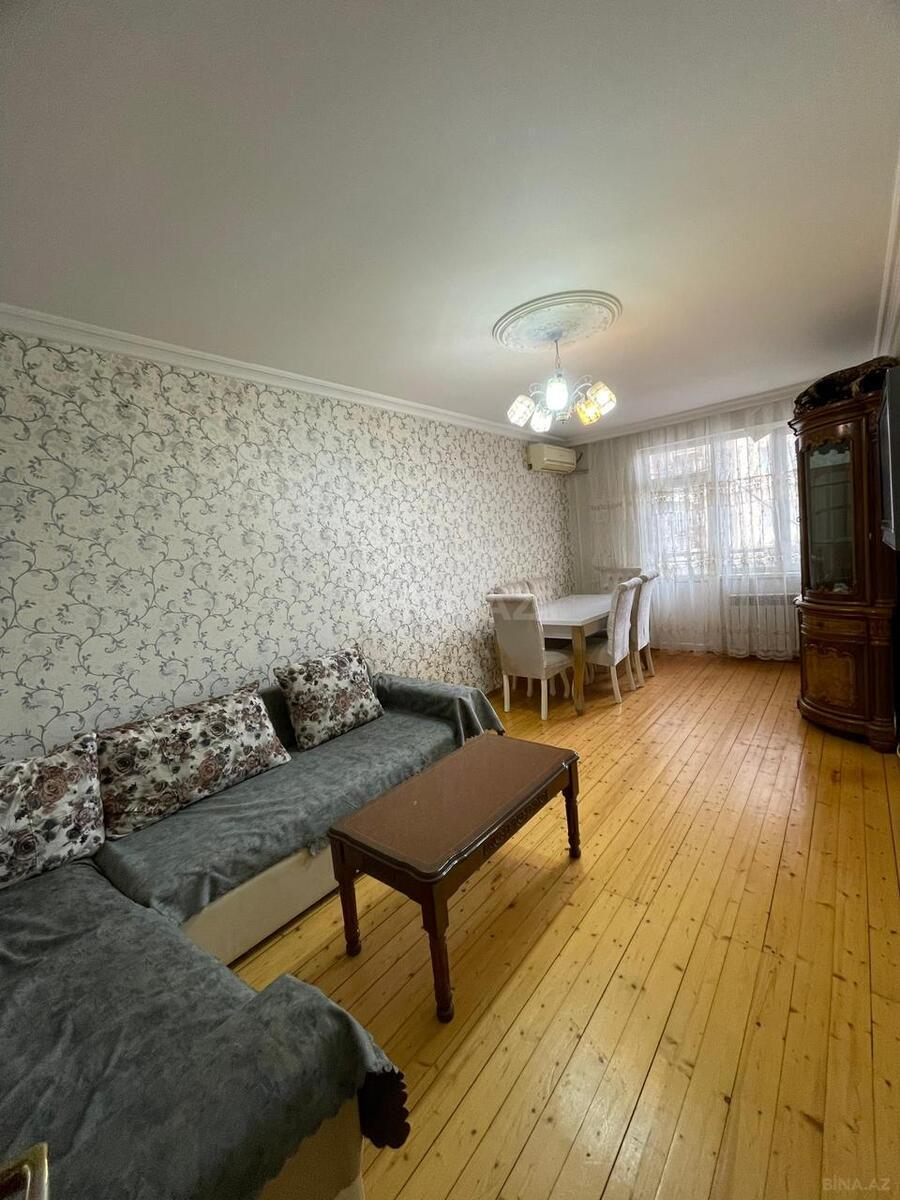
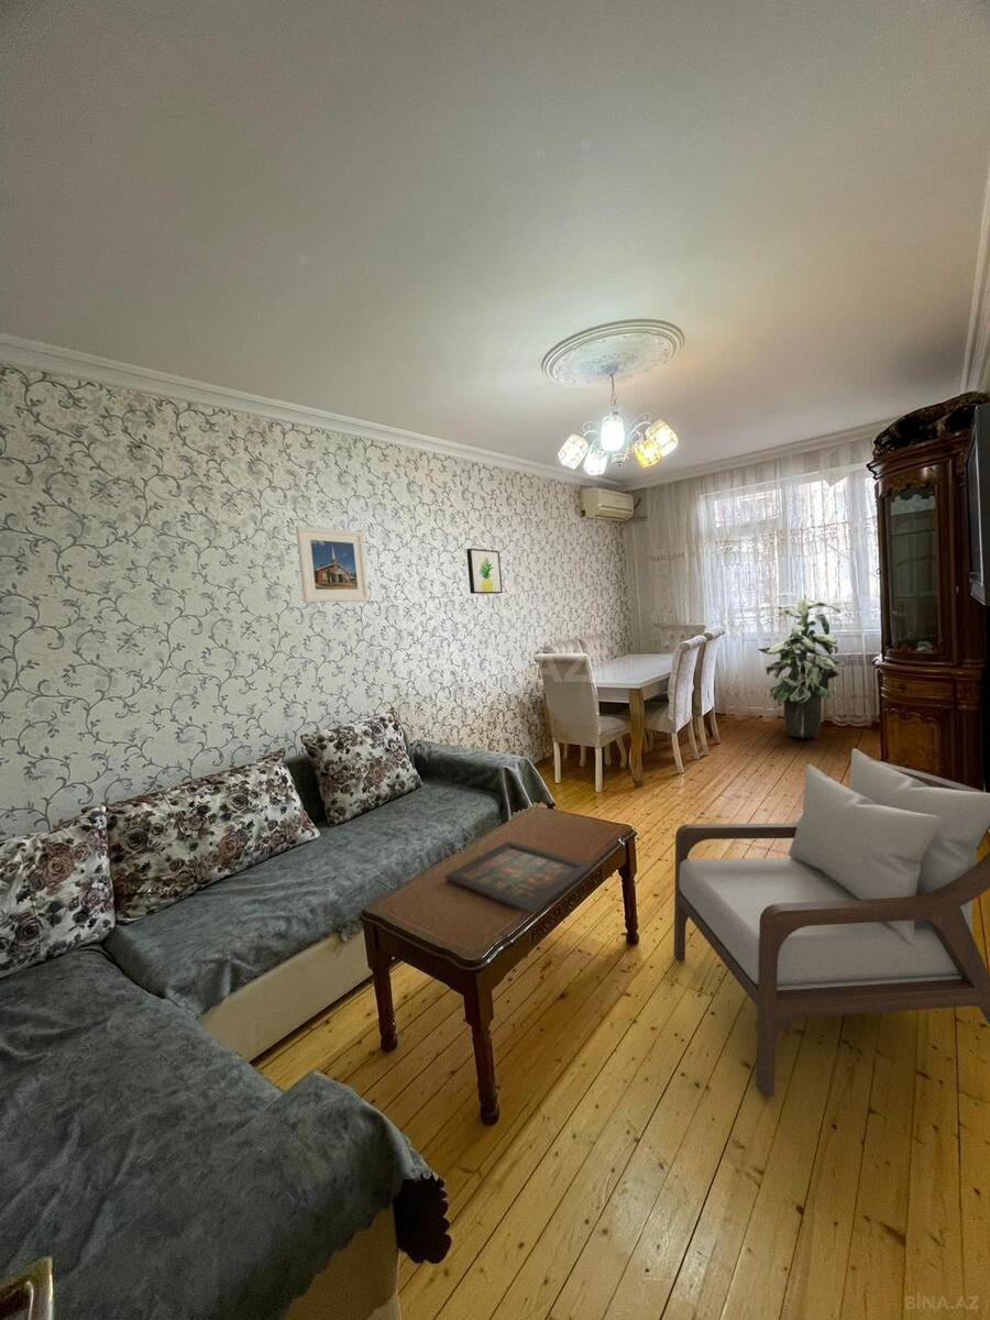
+ icon panel (518, 872)
+ armchair (833, 888)
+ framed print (334, 565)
+ wall art (484, 571)
+ indoor plant (798, 664)
